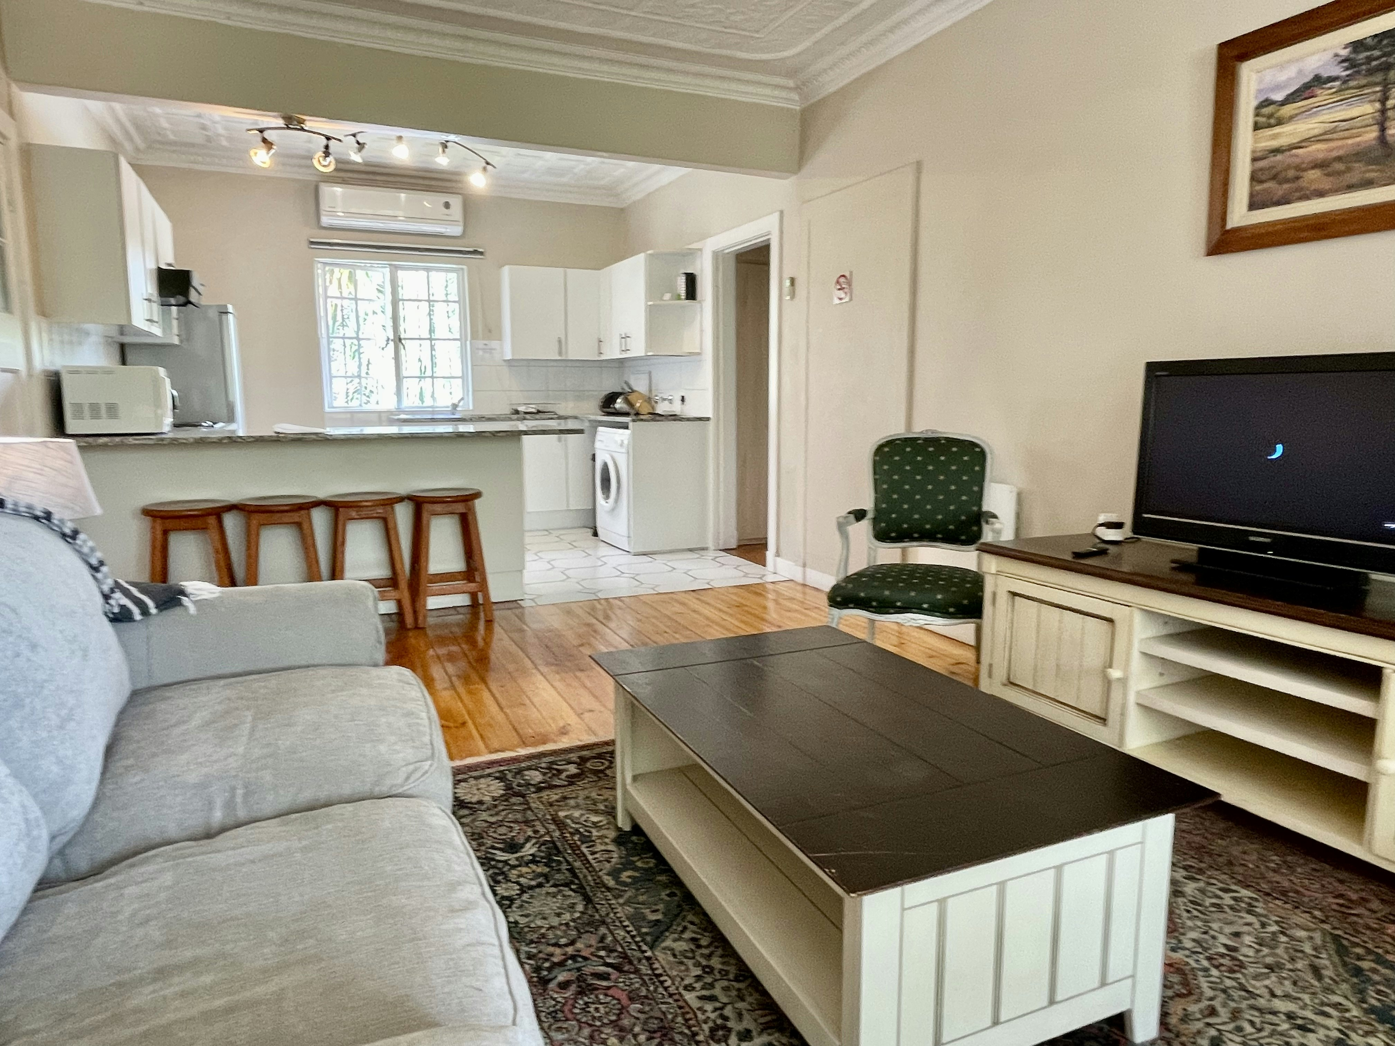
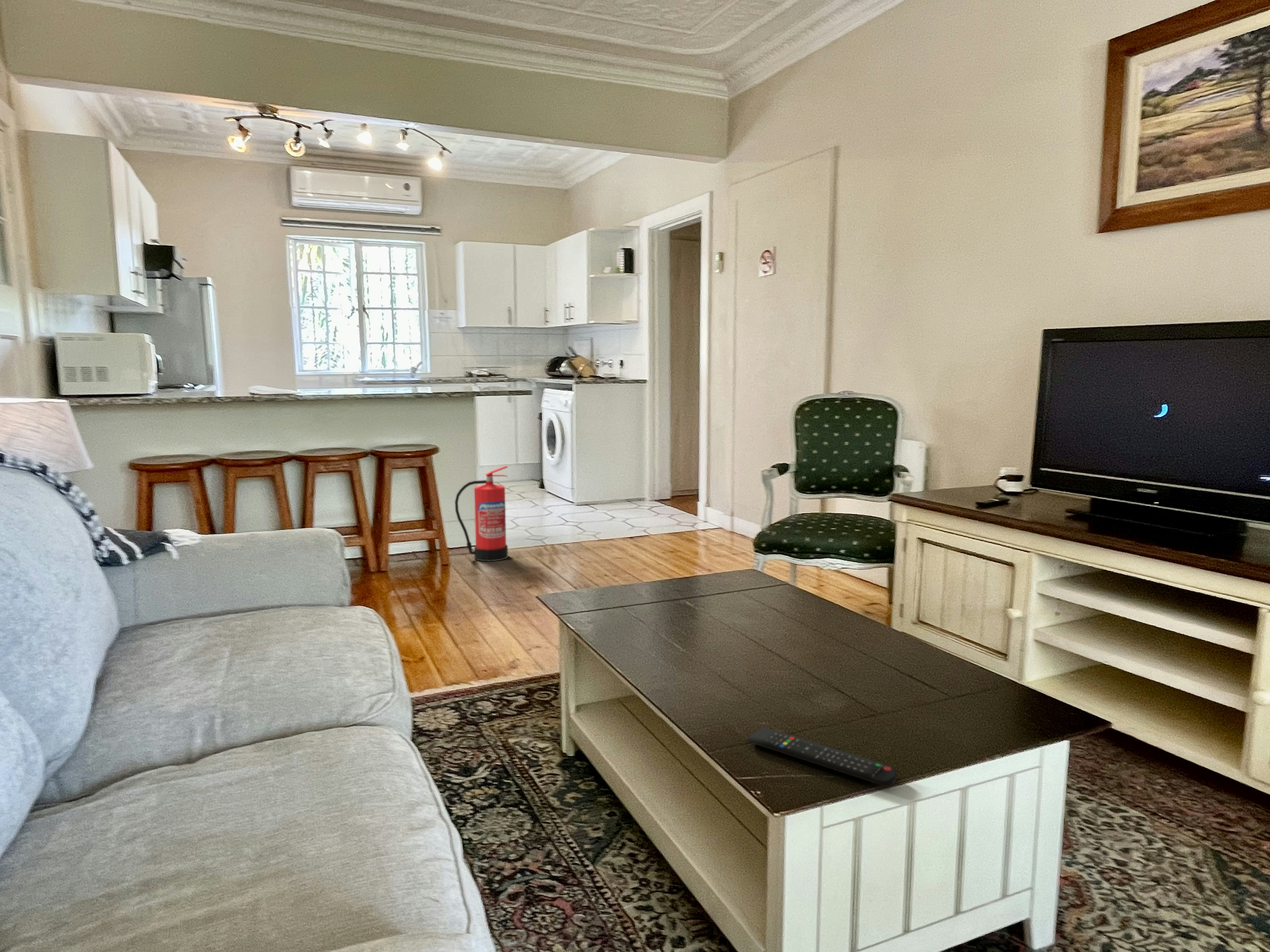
+ remote control (821, 756)
+ fire extinguisher (482, 513)
